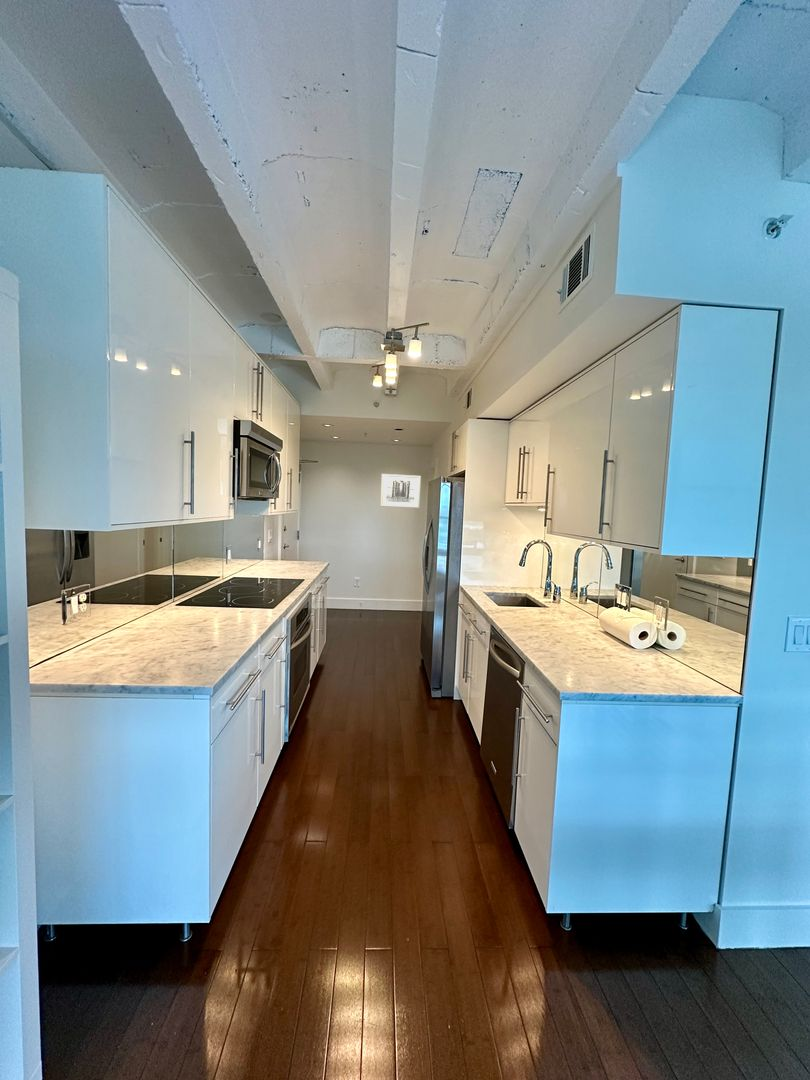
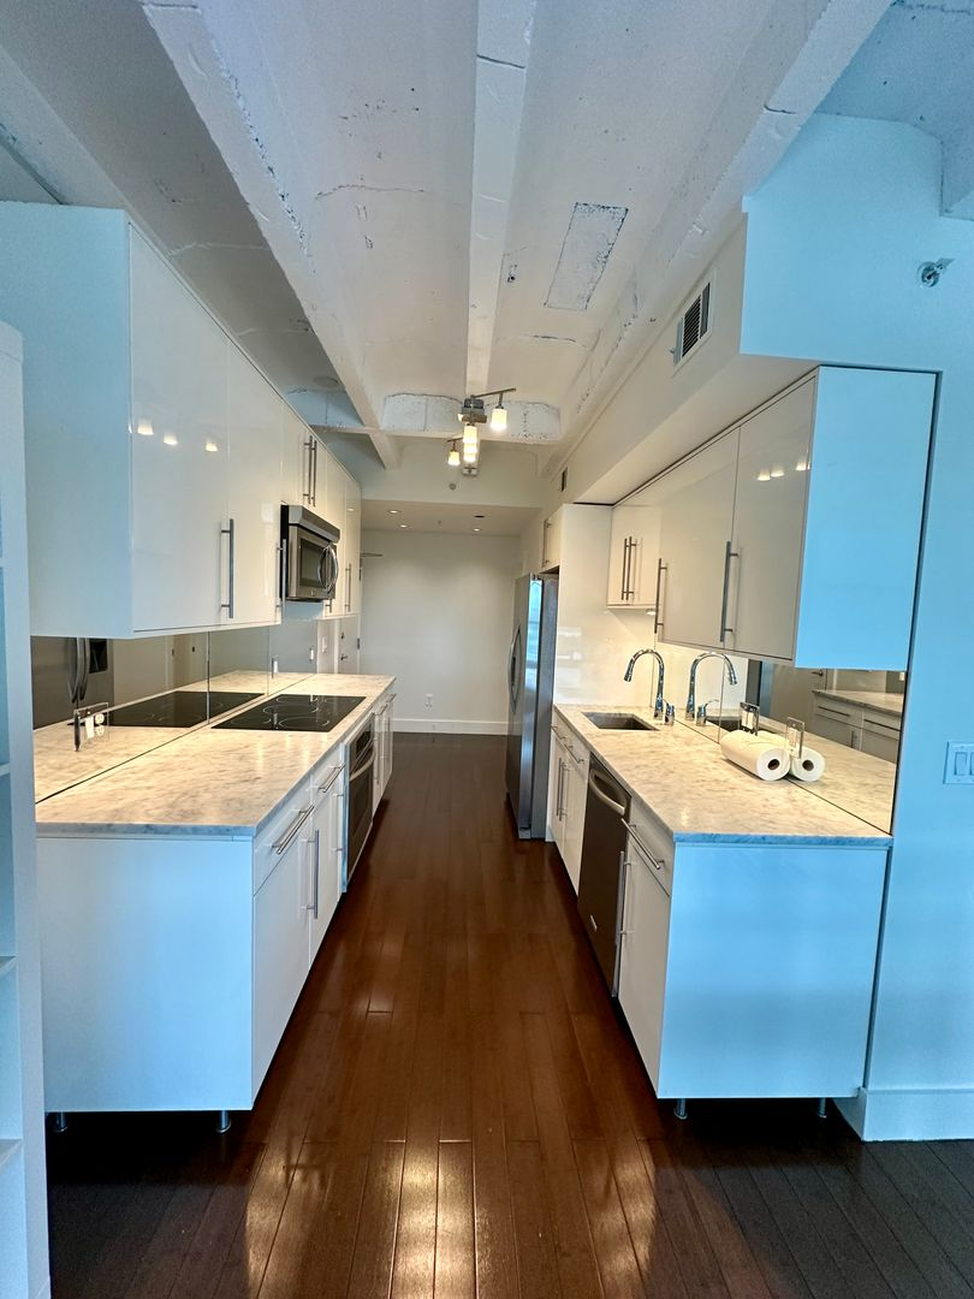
- wall art (400, 491)
